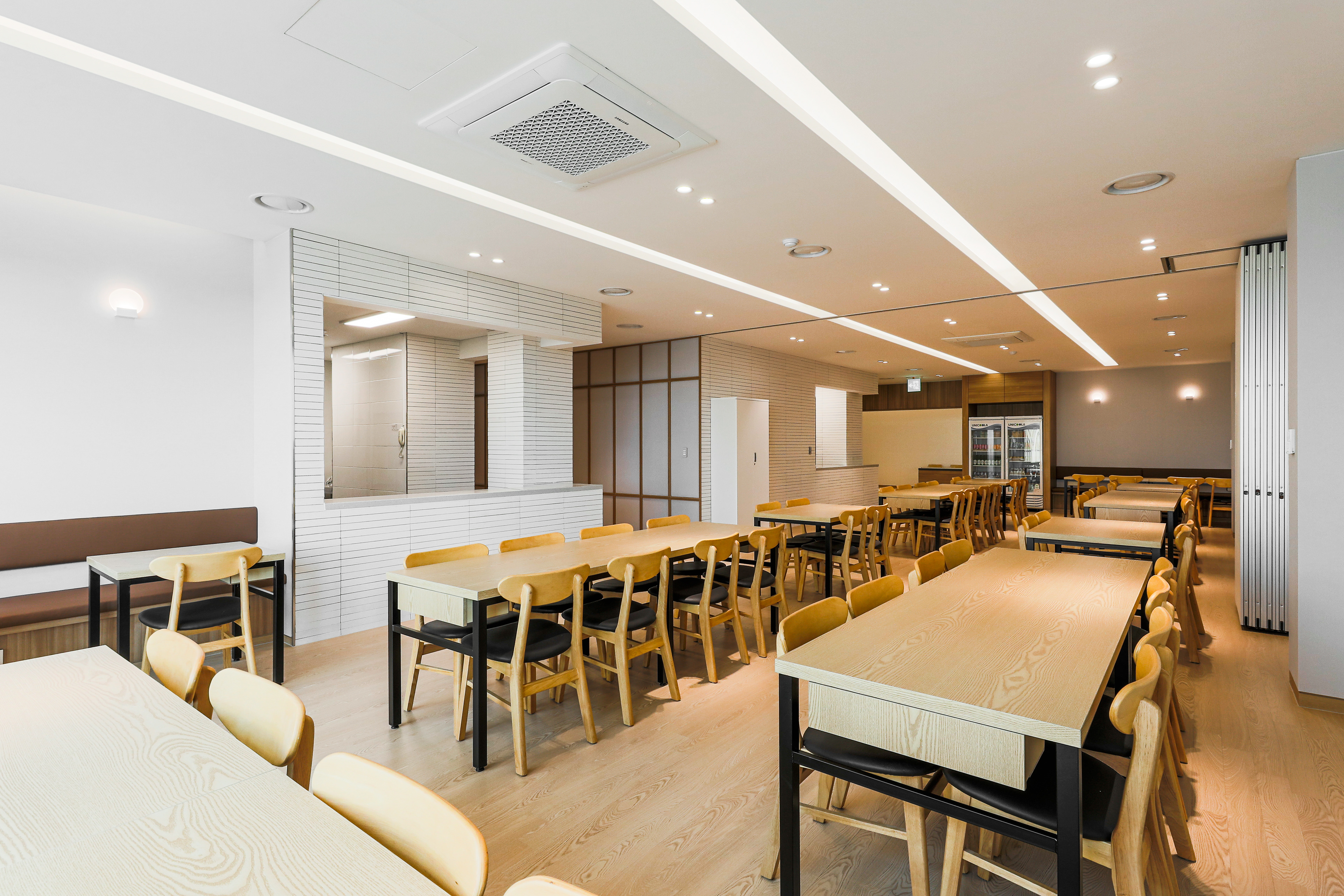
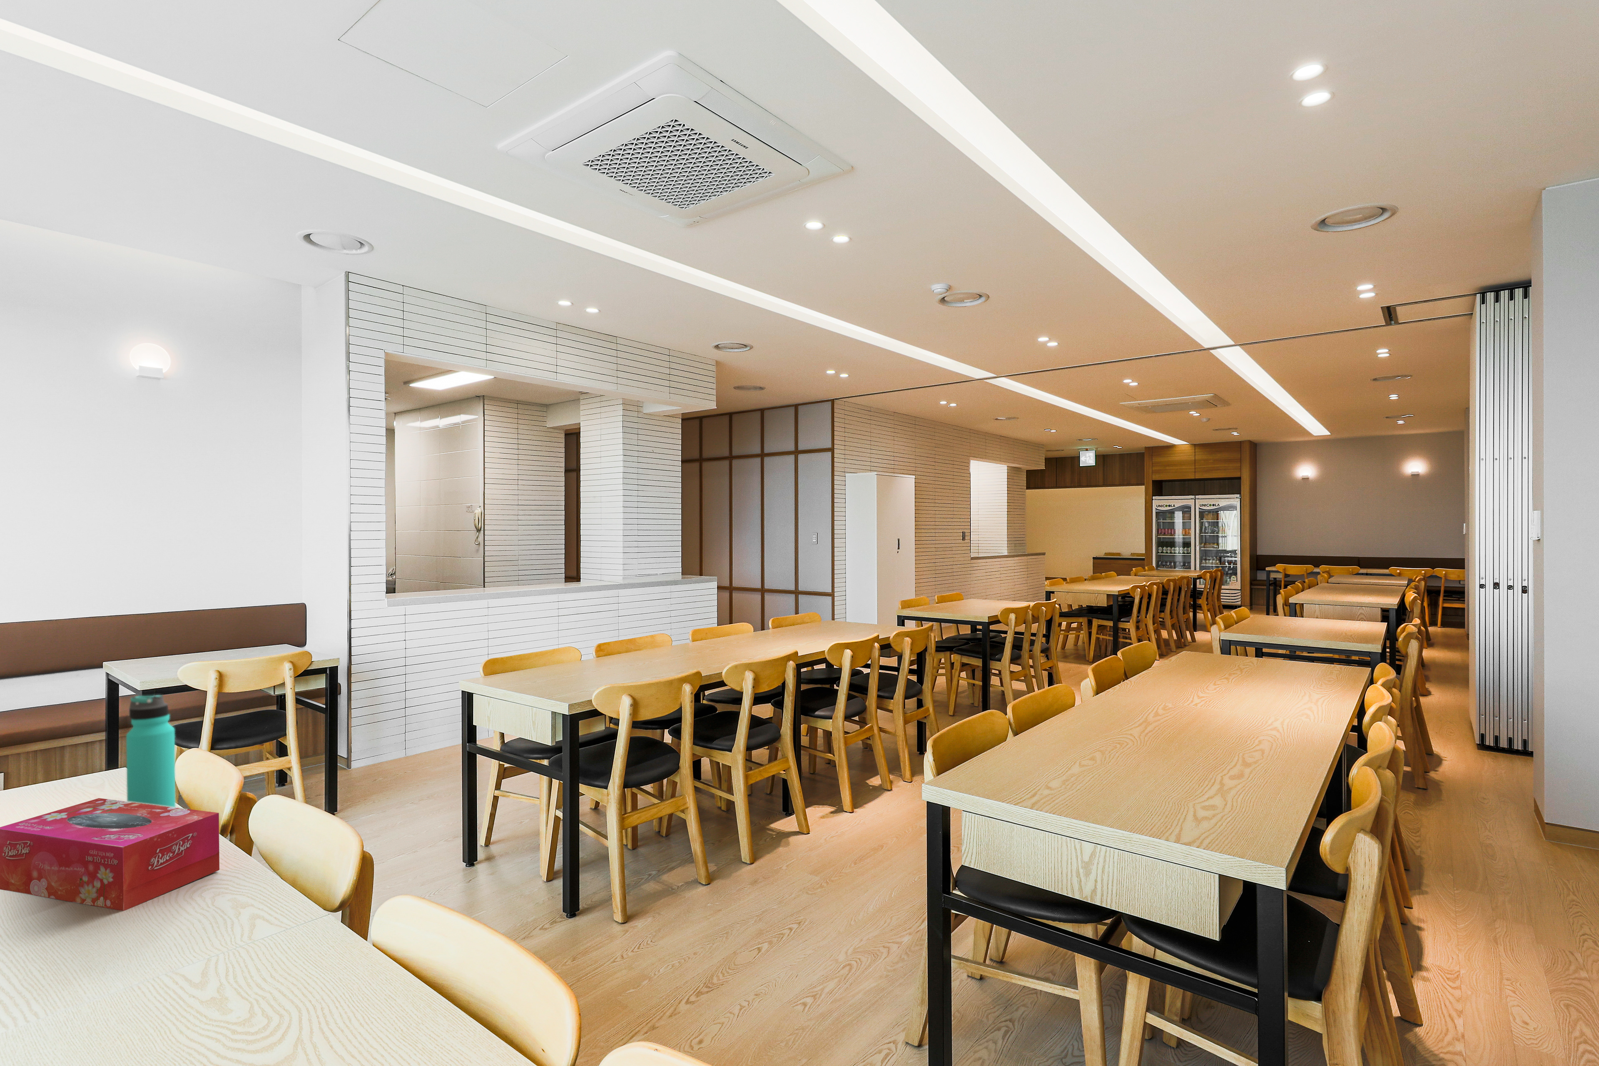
+ thermos bottle (151, 758)
+ tissue box (109, 849)
